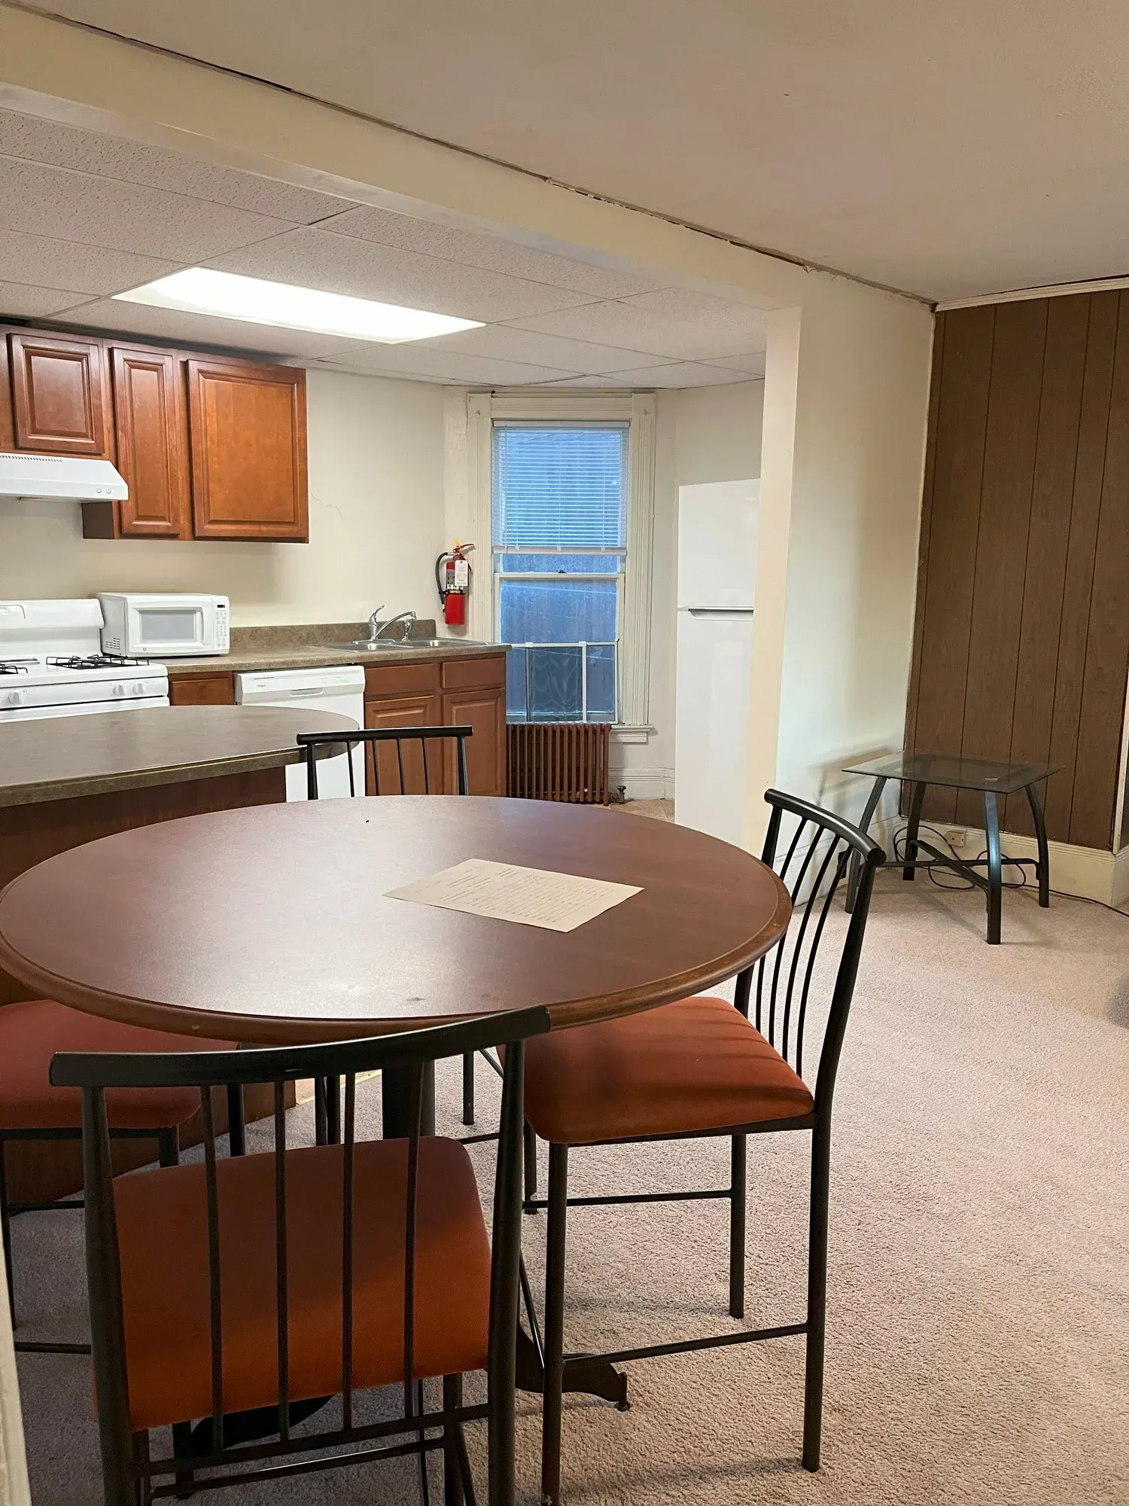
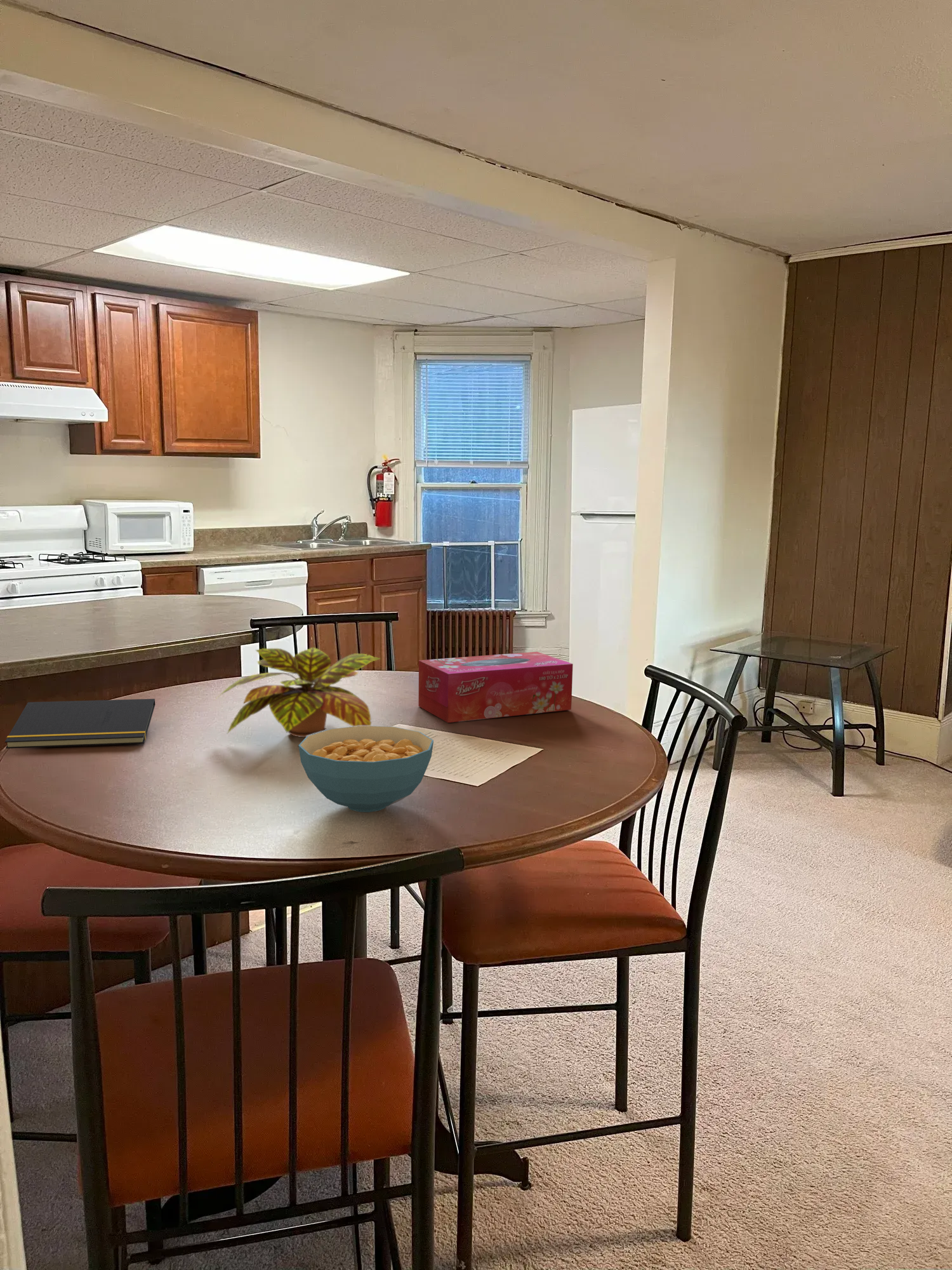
+ notepad (84, 722)
+ plant (296, 691)
+ cereal bowl (367, 774)
+ tissue box (495, 685)
